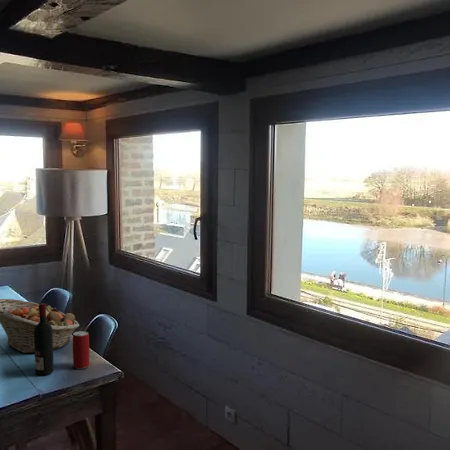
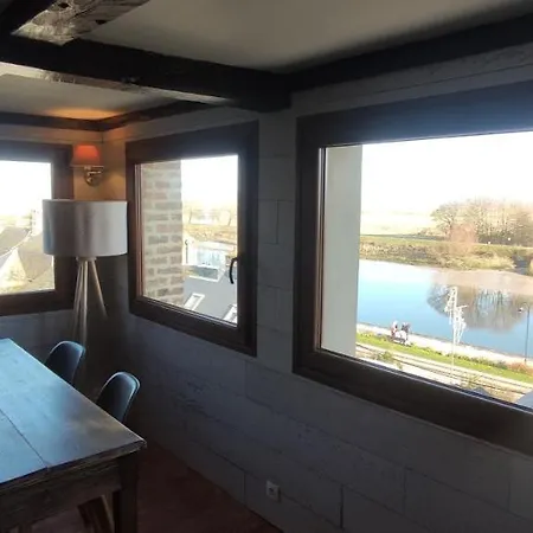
- beverage can (81, 349)
- fruit basket (34, 321)
- alcohol (43, 338)
